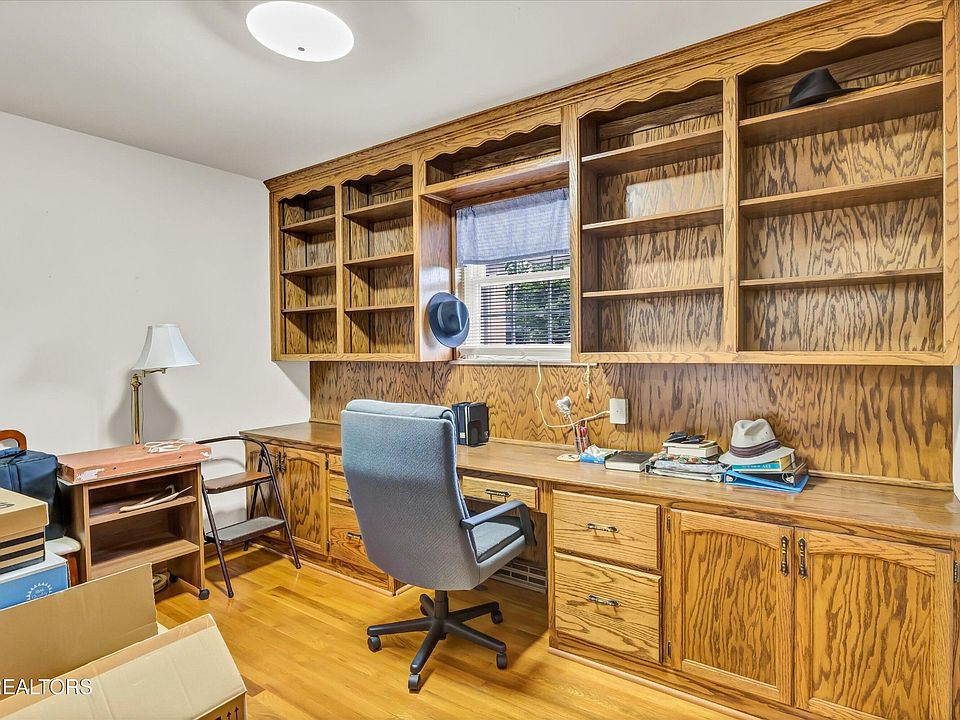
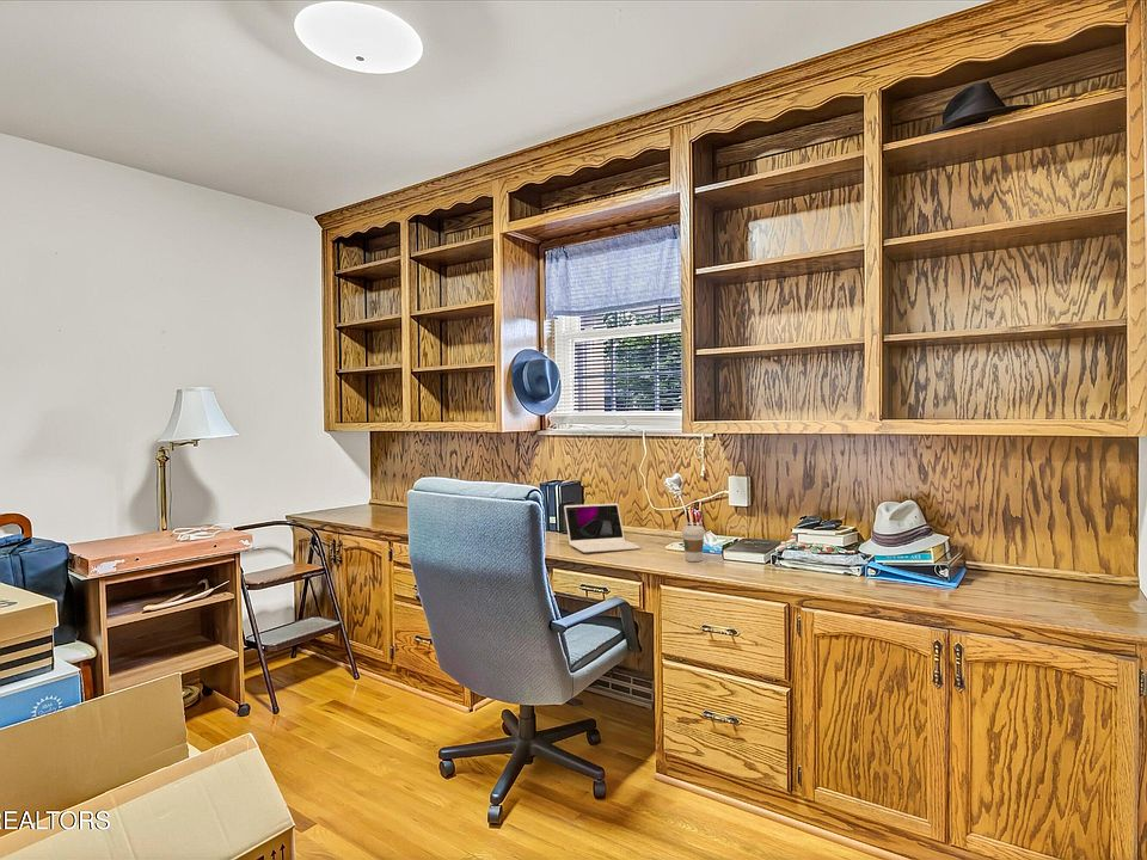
+ coffee cup (693, 543)
+ laptop (601, 524)
